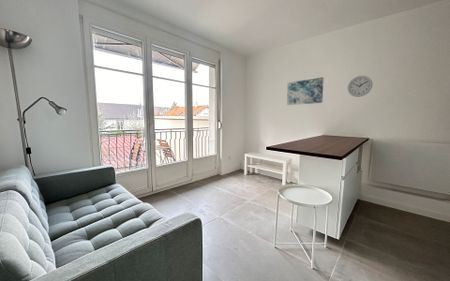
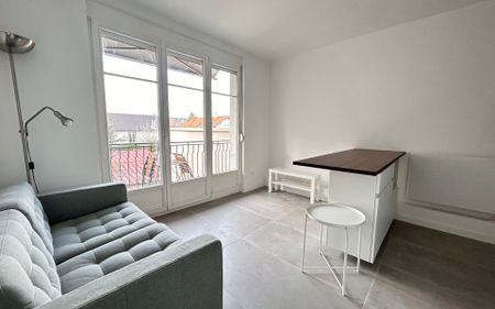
- wall clock (359, 86)
- wall art (304, 92)
